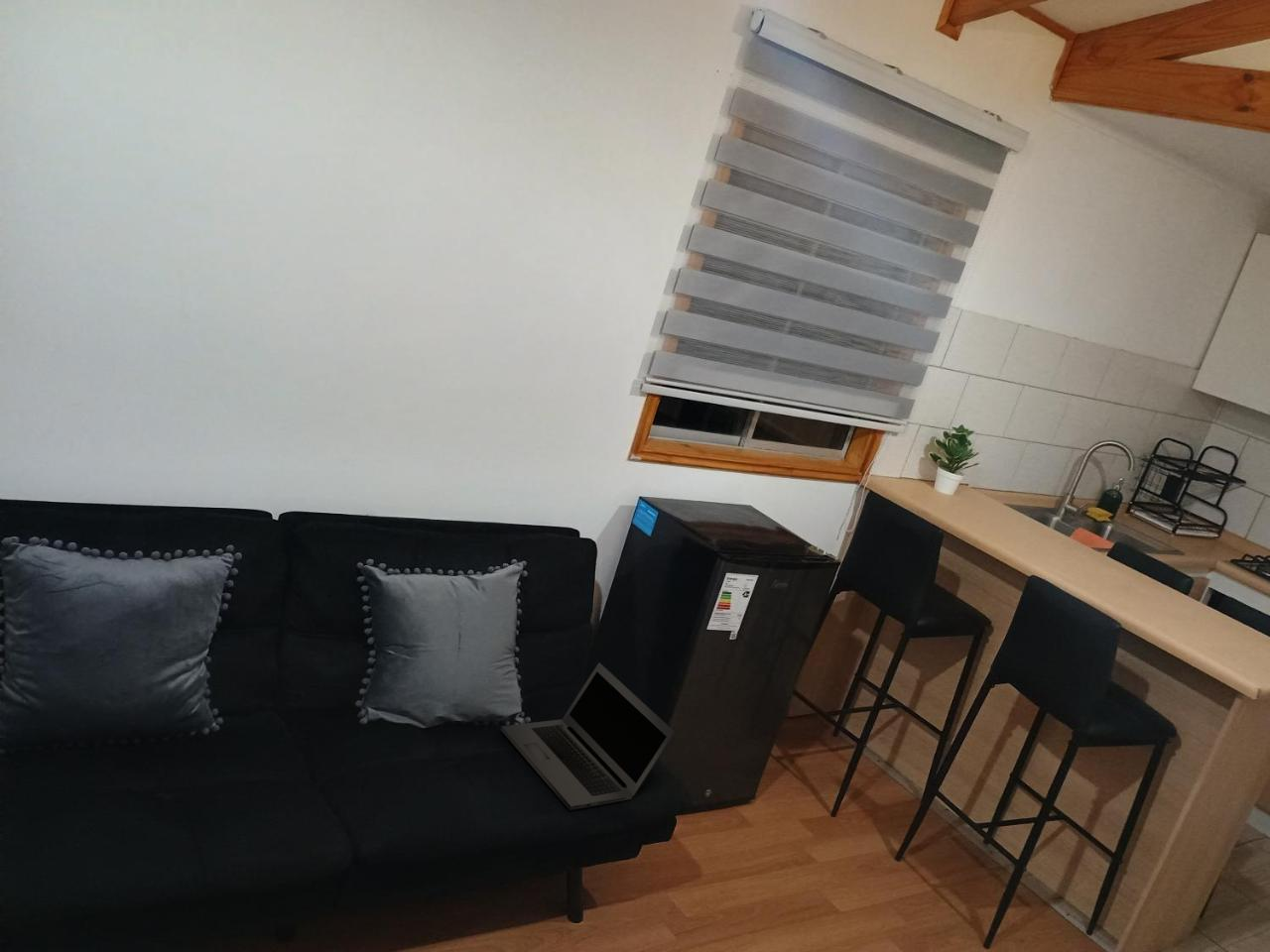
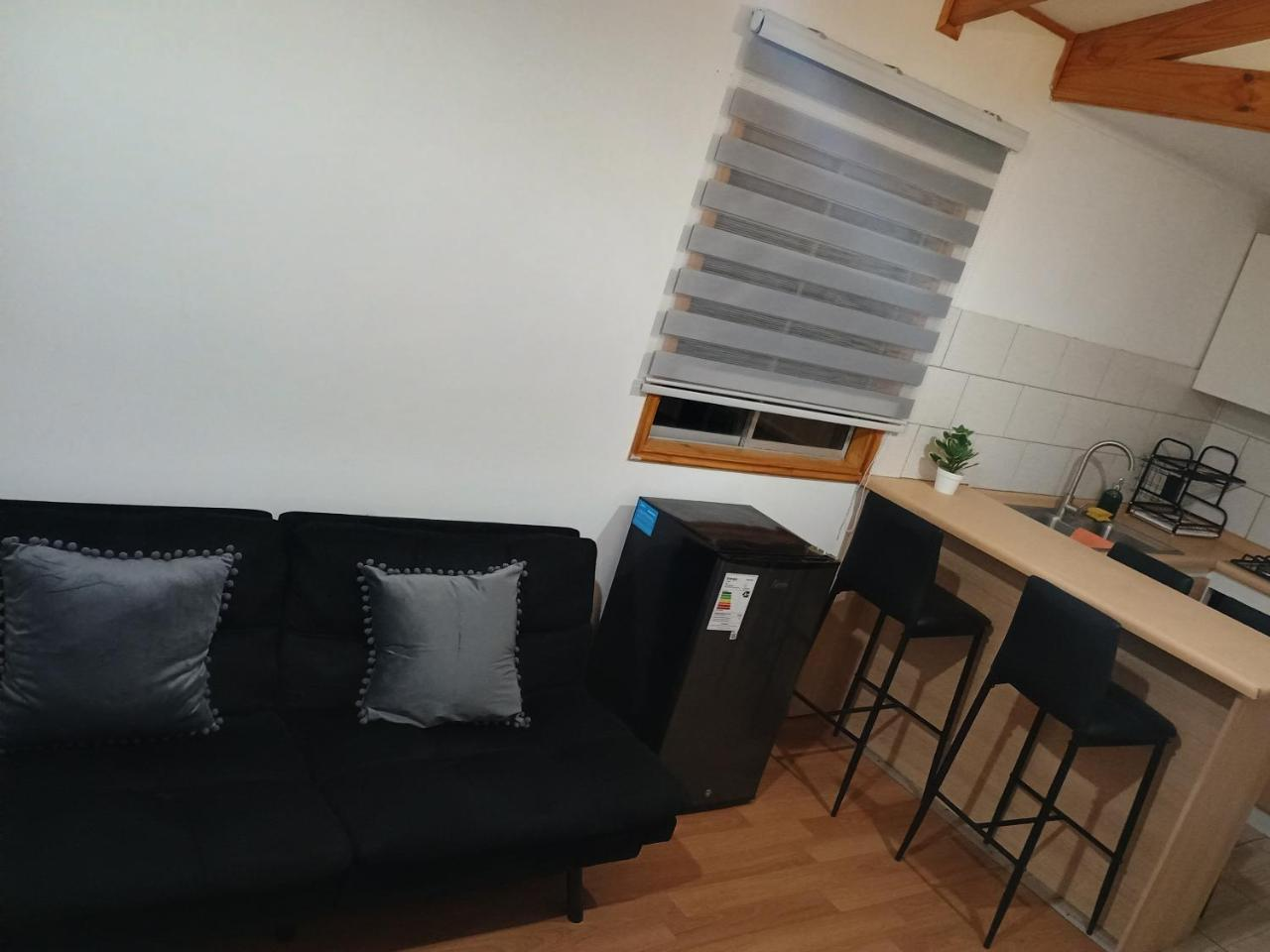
- laptop (585, 731)
